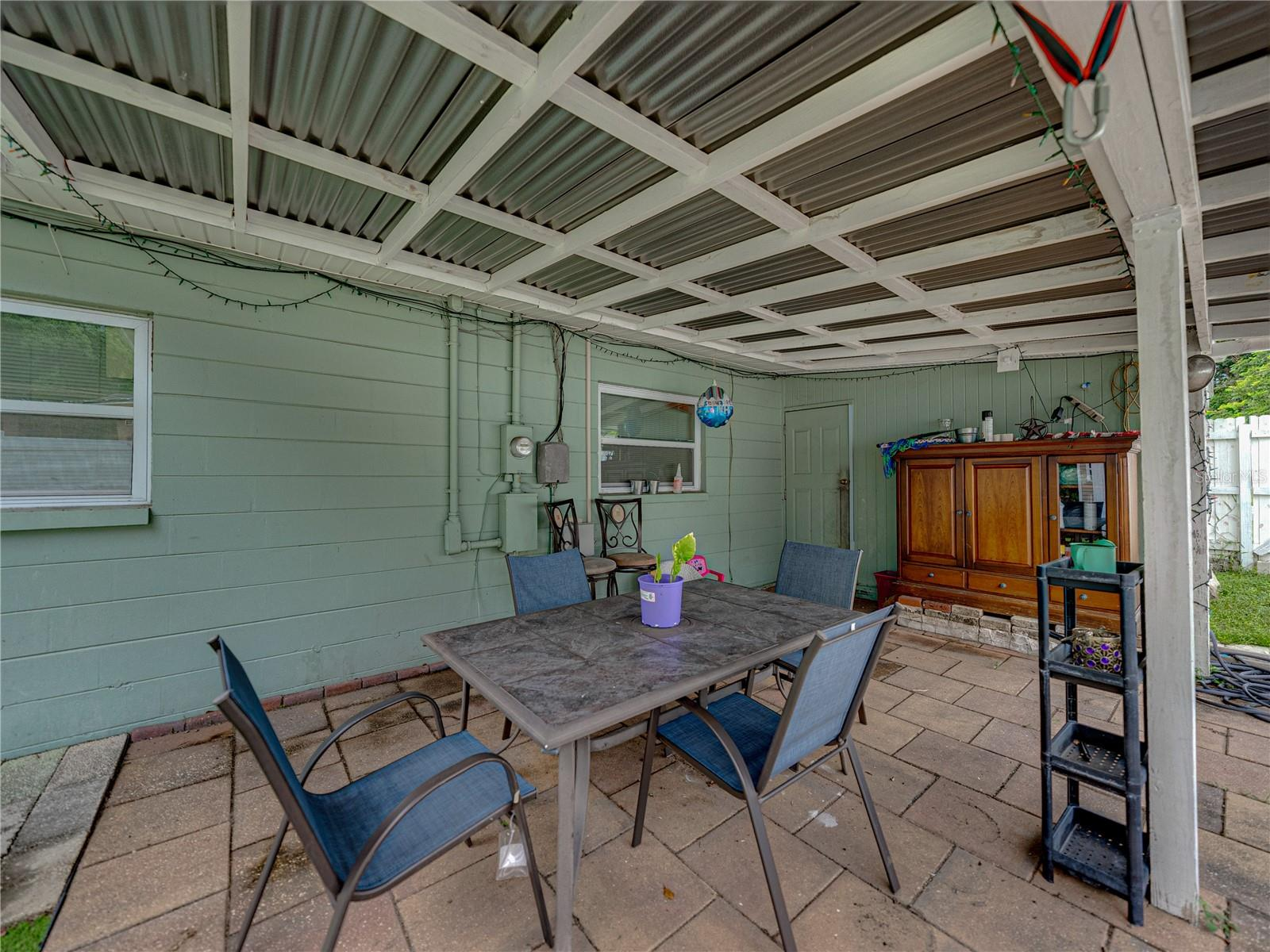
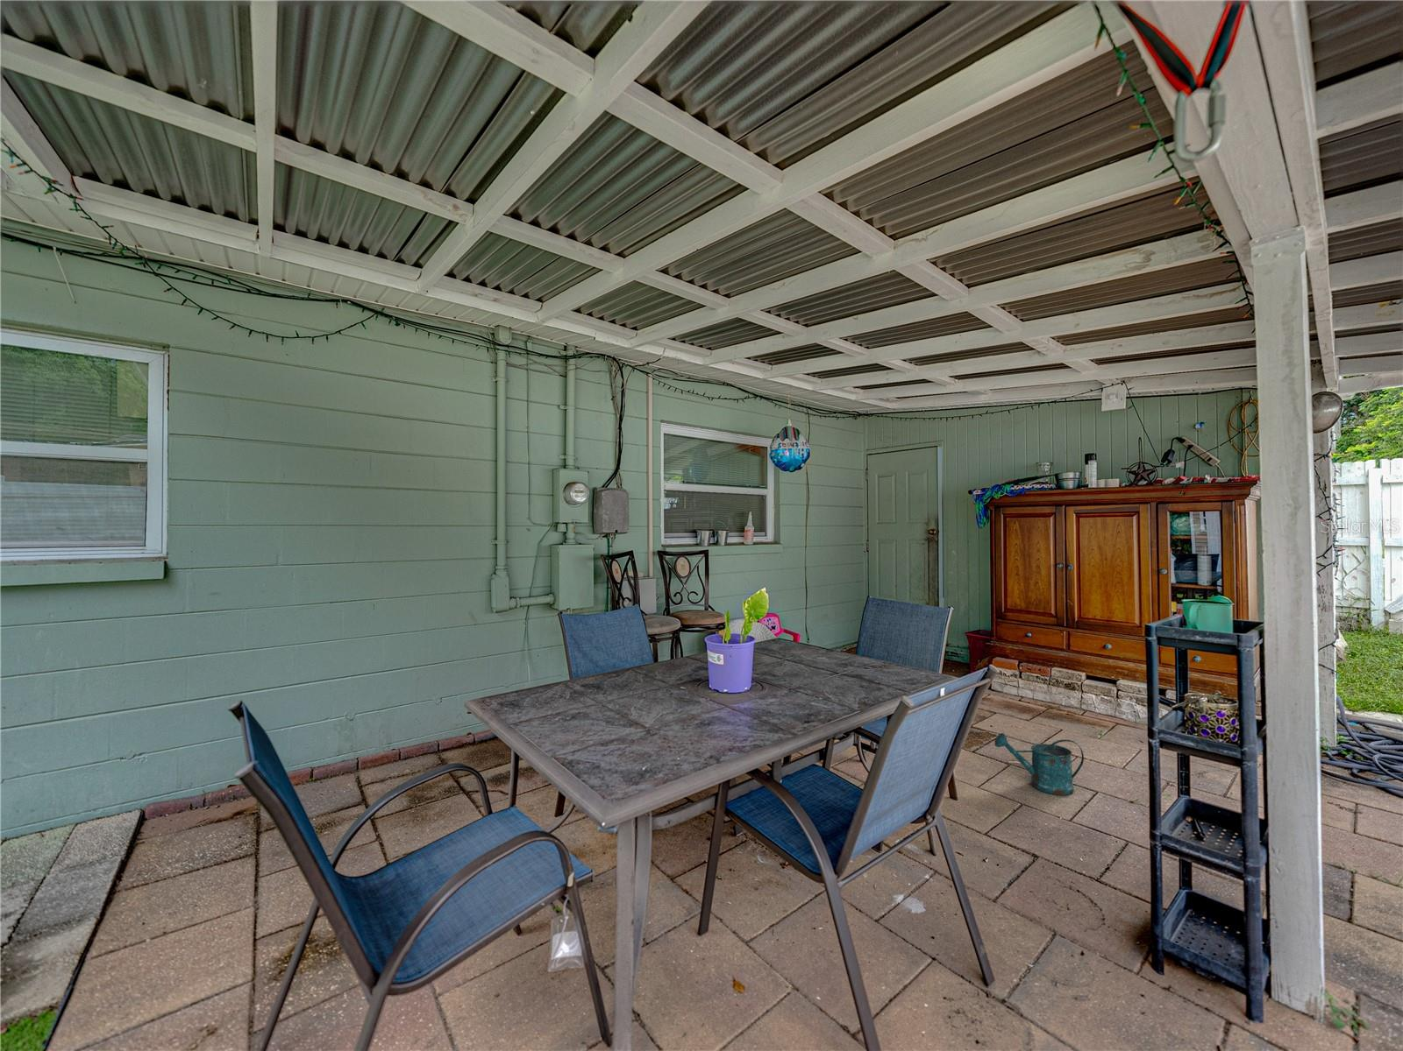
+ watering can (1038, 761)
